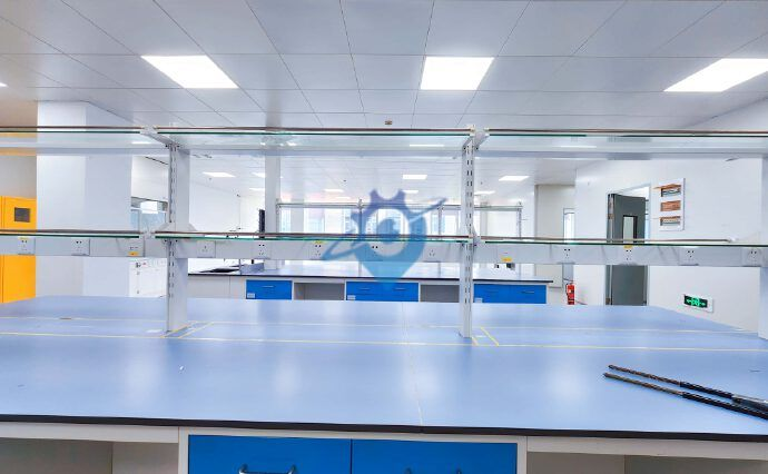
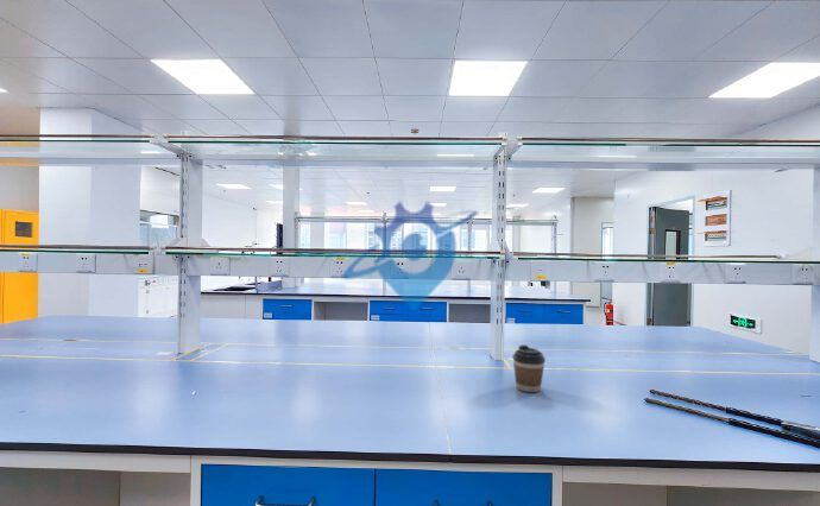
+ coffee cup (528, 367)
